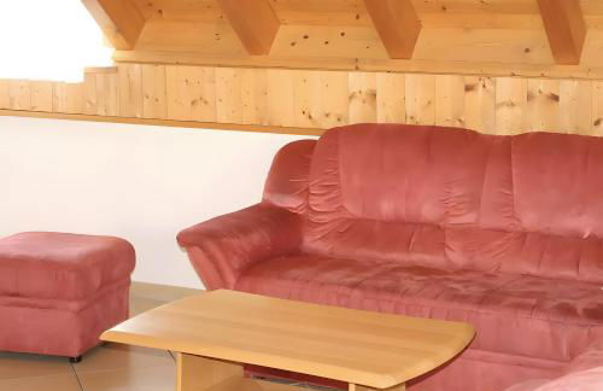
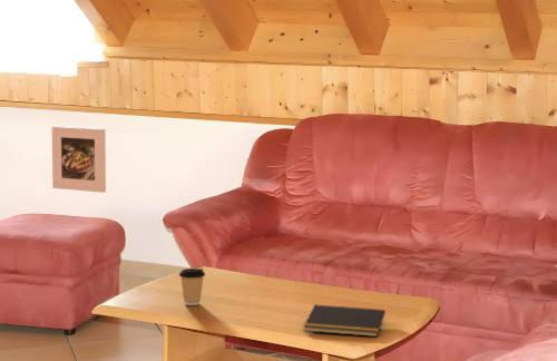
+ coffee cup (192, 286)
+ notepad (344, 320)
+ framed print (78, 158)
